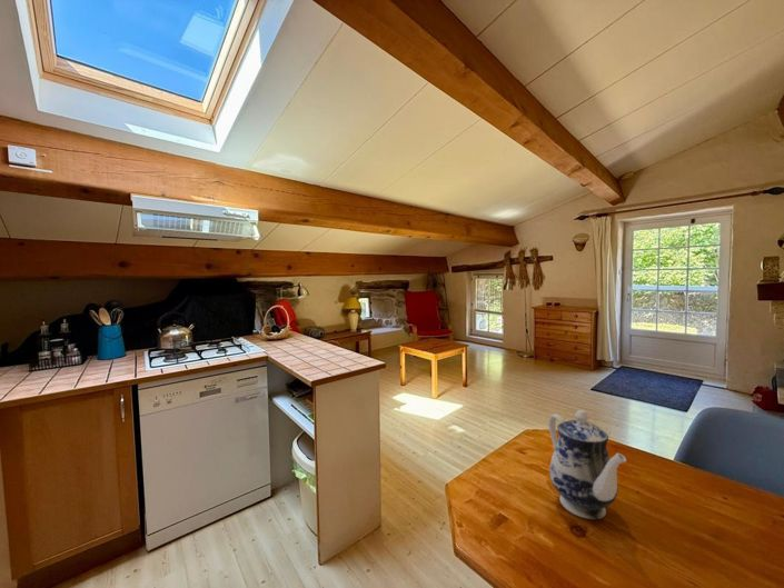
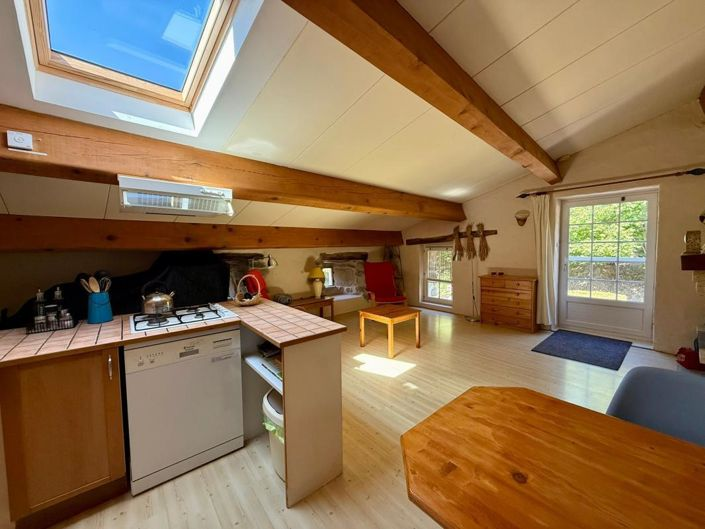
- teapot (582, 458)
